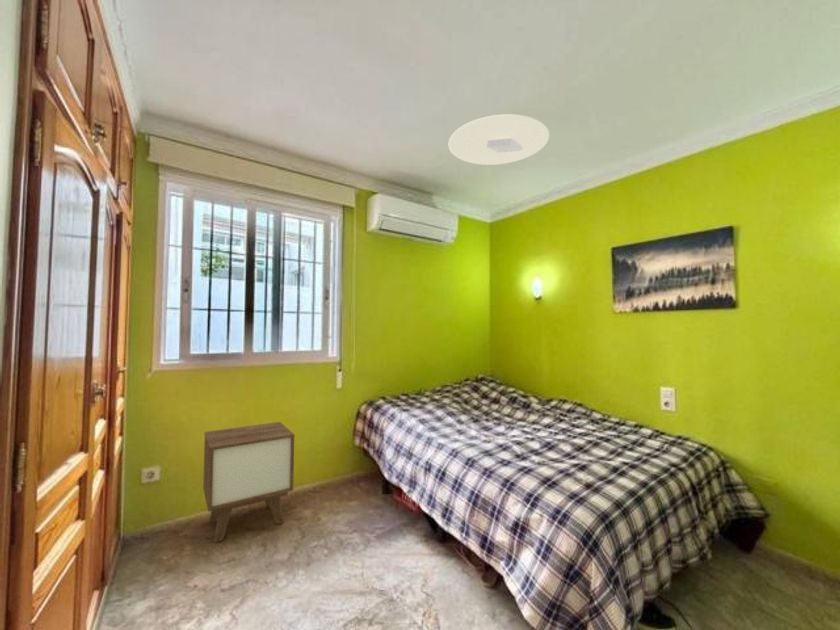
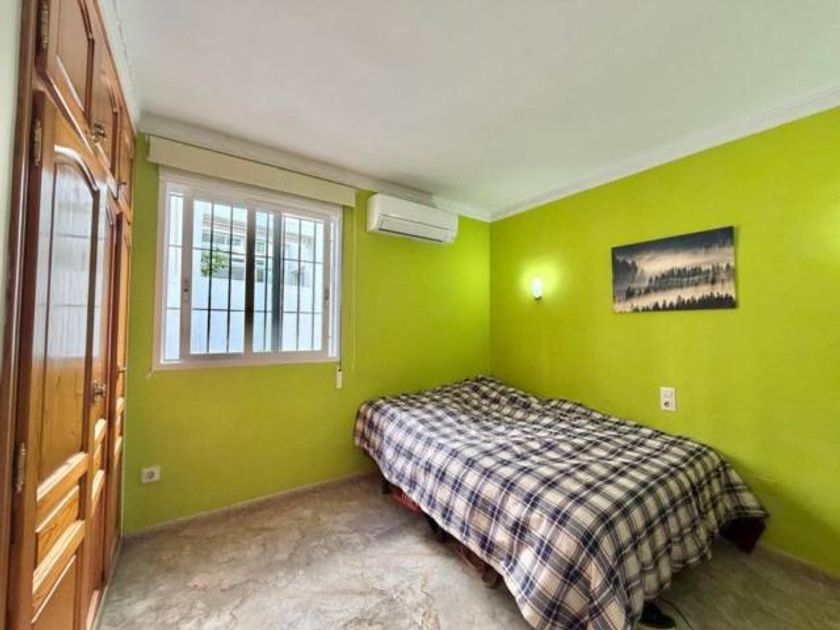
- nightstand (247, 476)
- ceiling light (497, 138)
